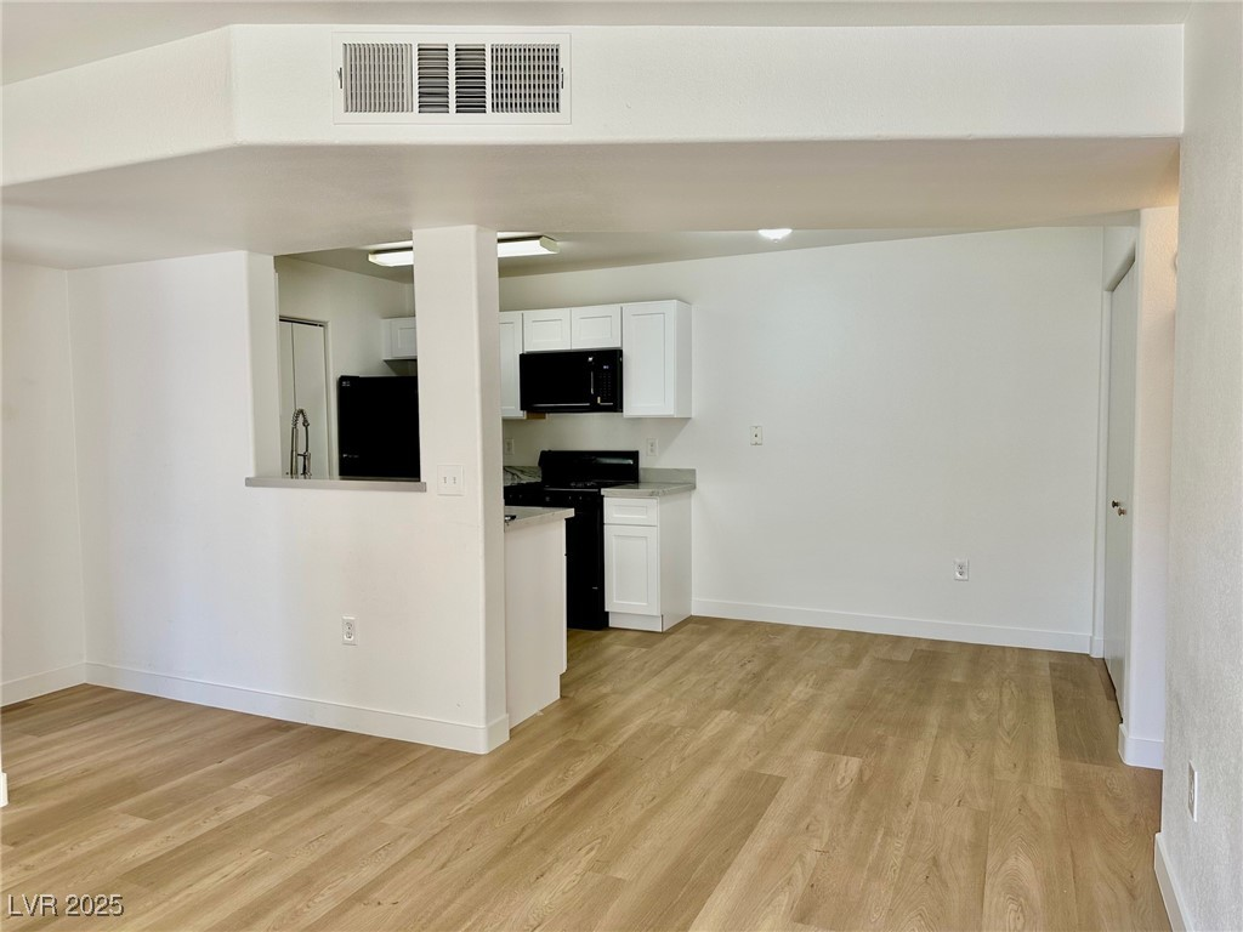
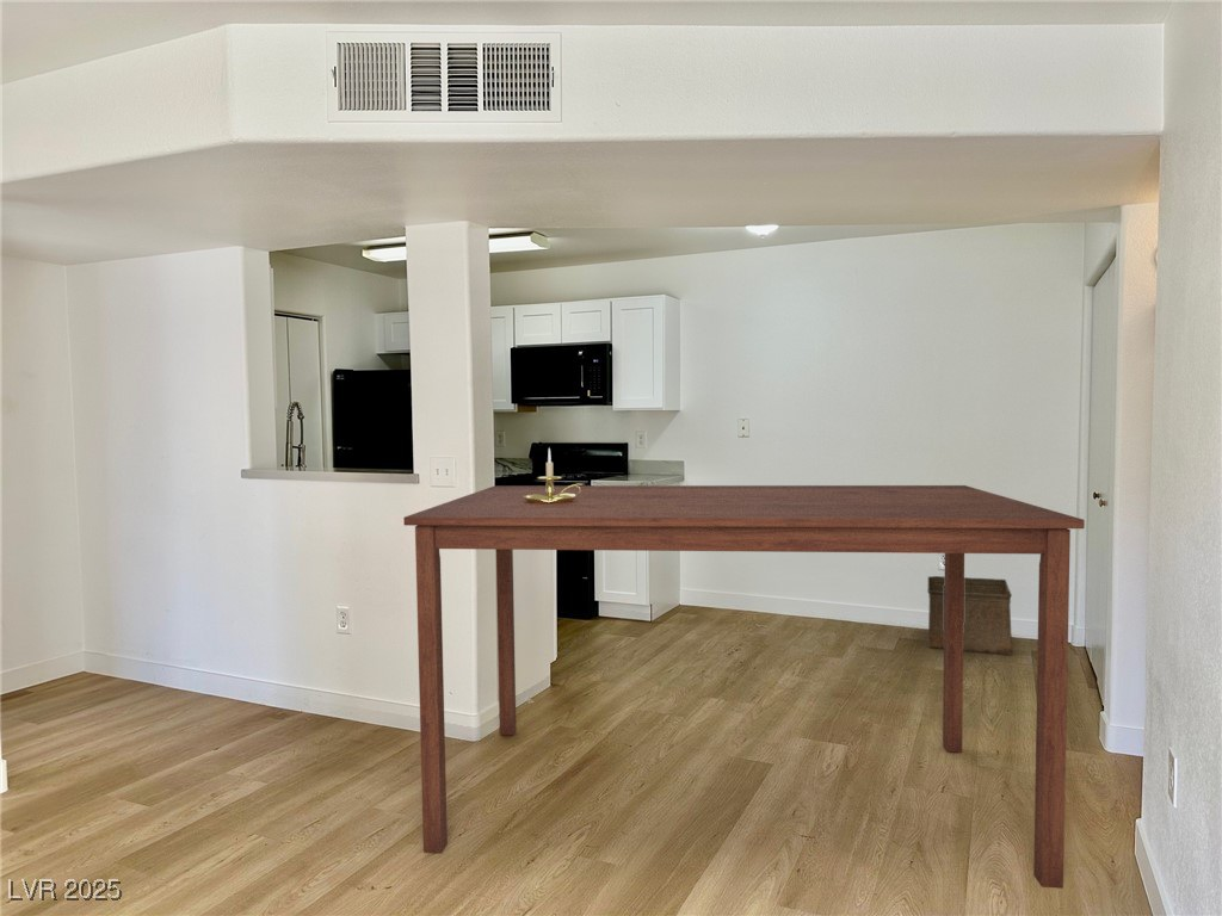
+ dining table (723, 550)
+ storage bin (968, 613)
+ candle holder (553, 474)
